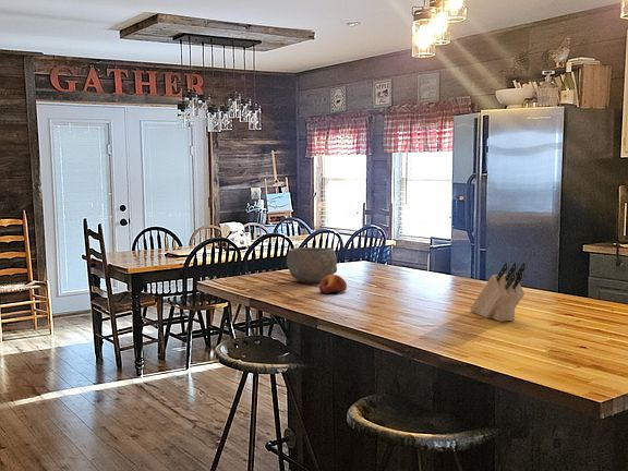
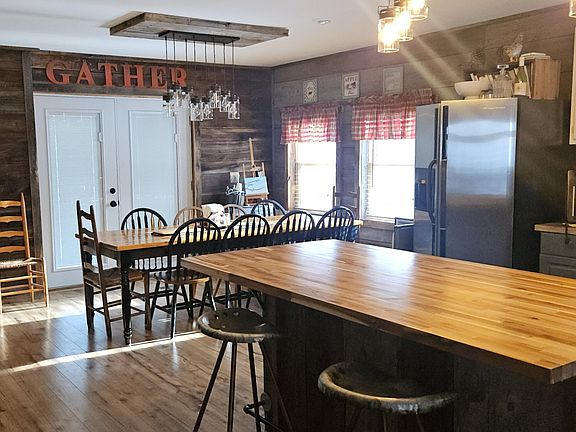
- apple (333, 282)
- knife block (498, 288)
- bowl (312, 265)
